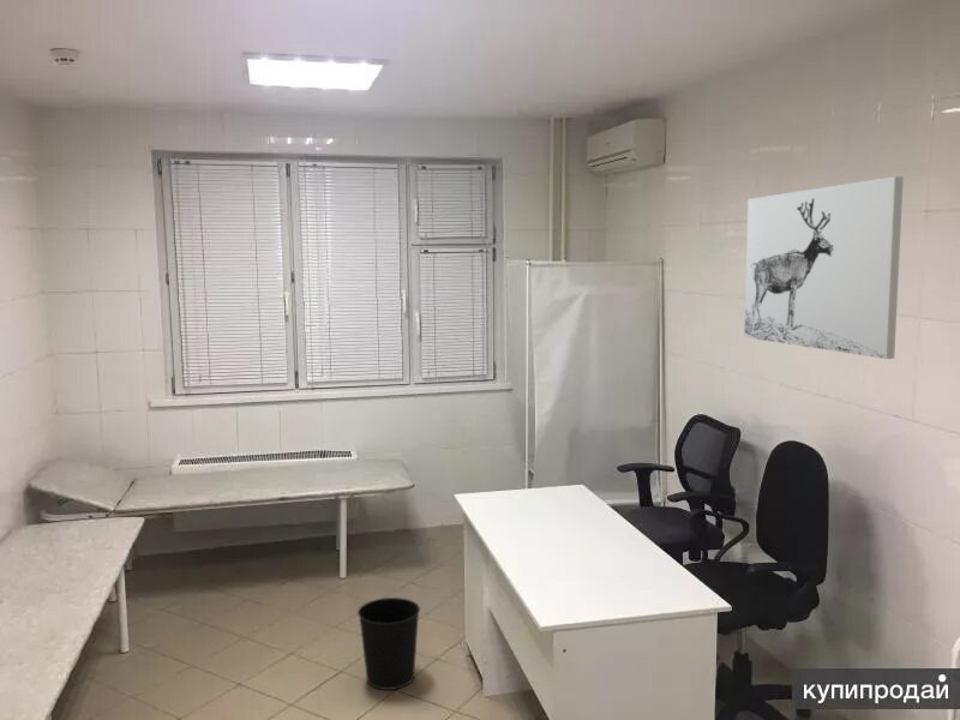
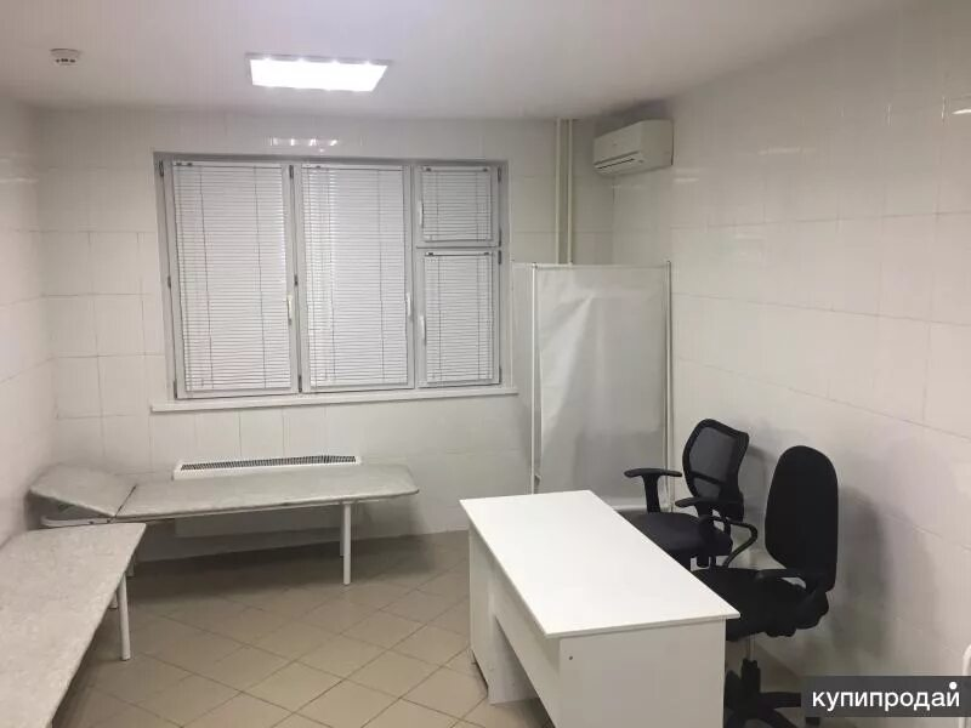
- wastebasket (389, 643)
- wall art (811, 269)
